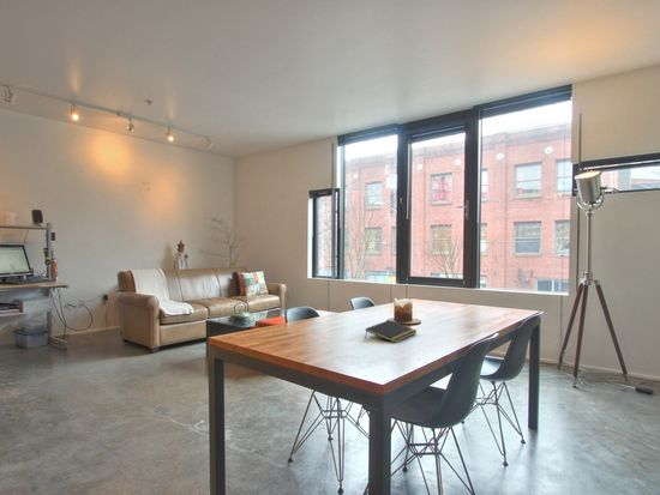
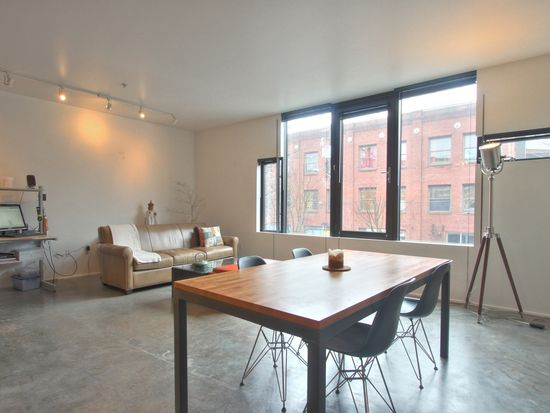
- notepad (391, 330)
